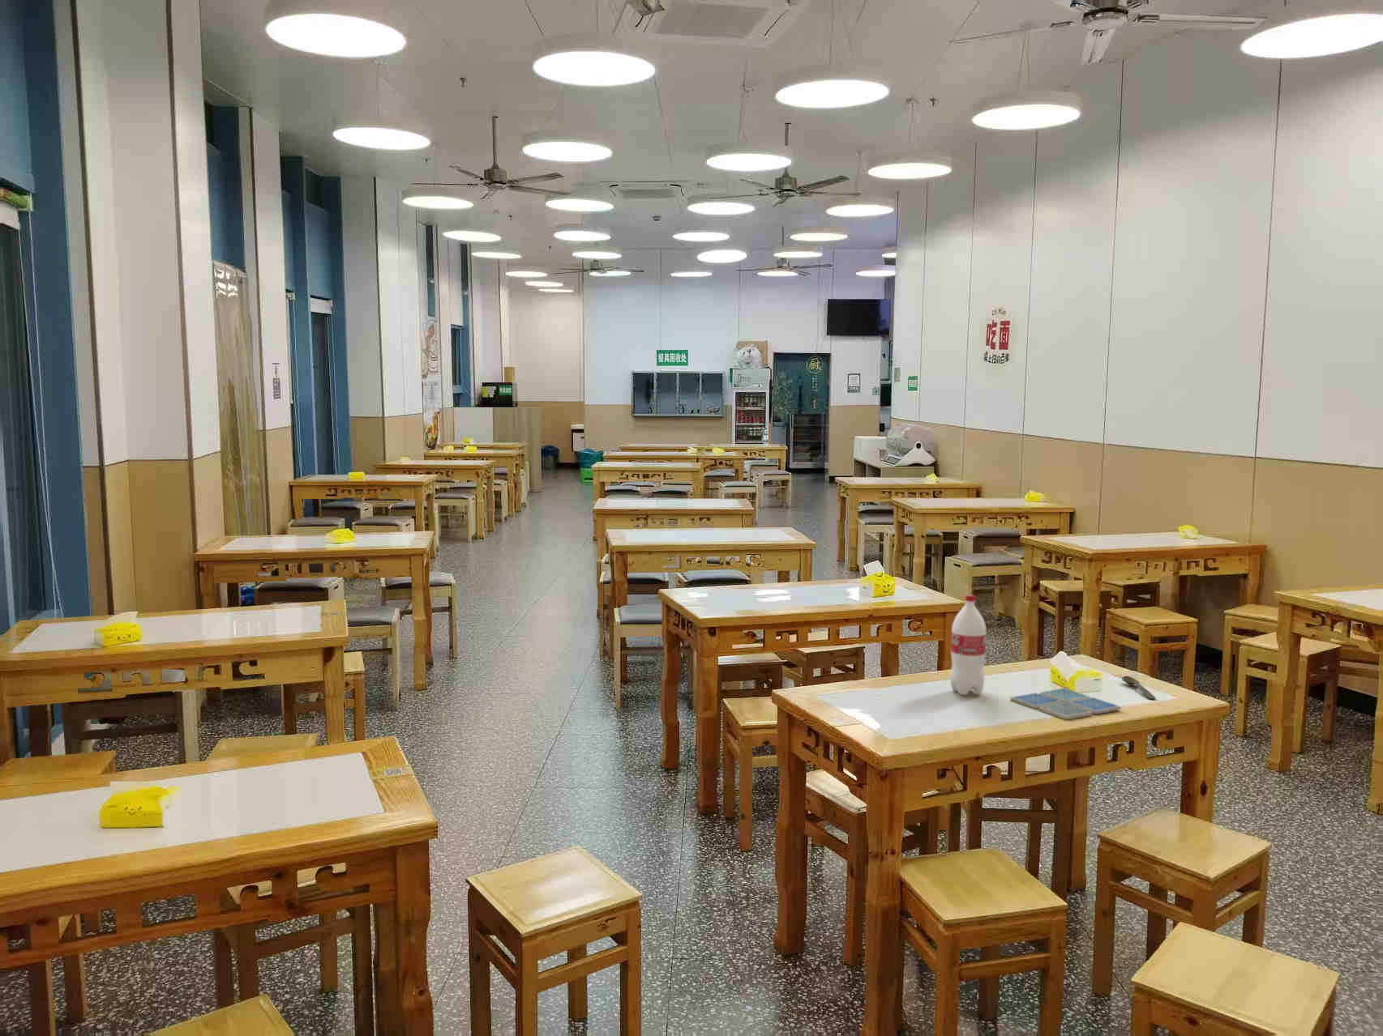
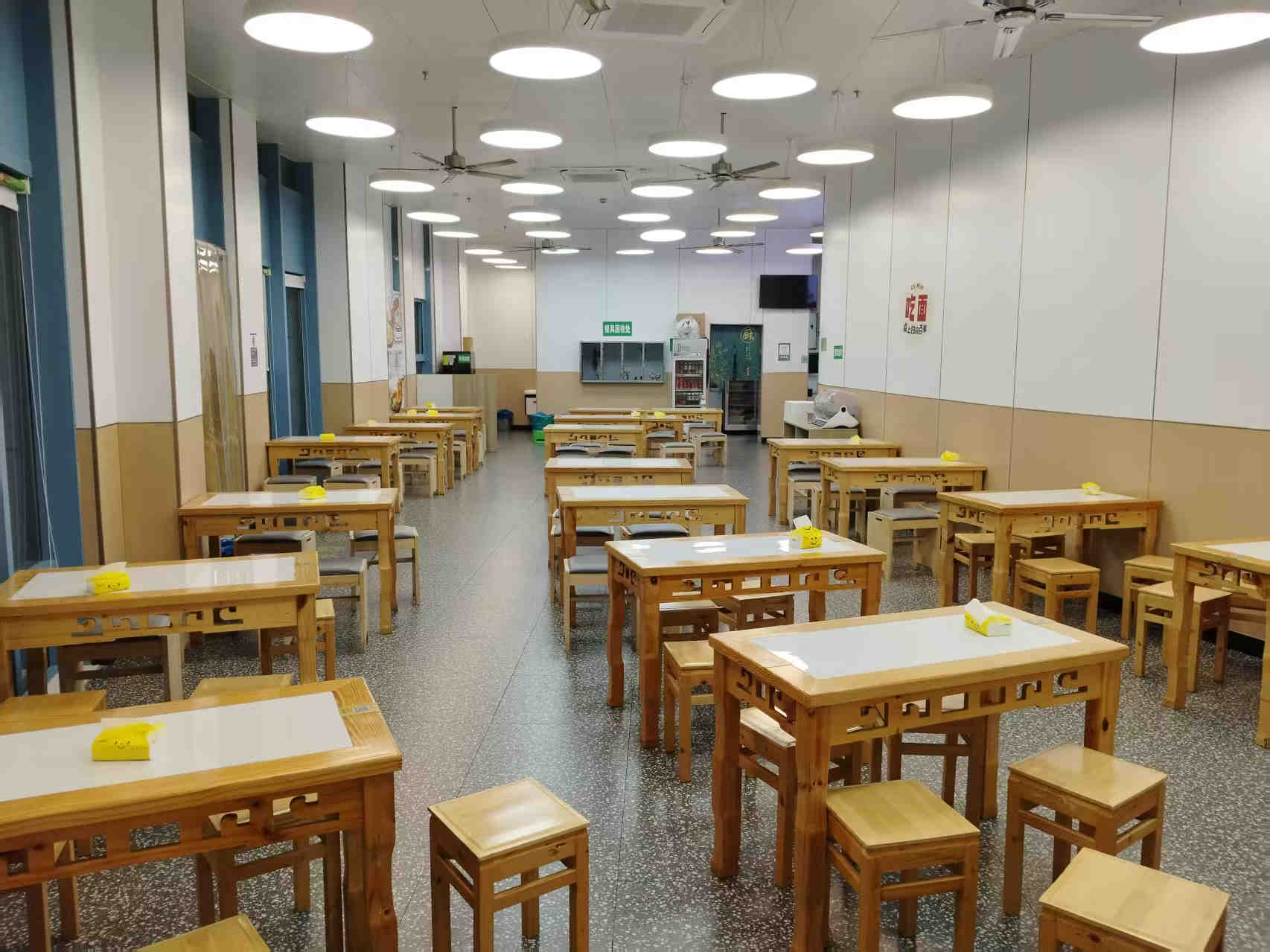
- bottle (968, 644)
- spoon (1139, 687)
- drink coaster (1064, 703)
